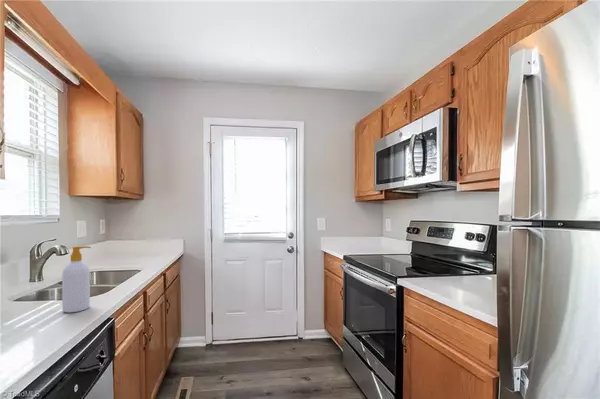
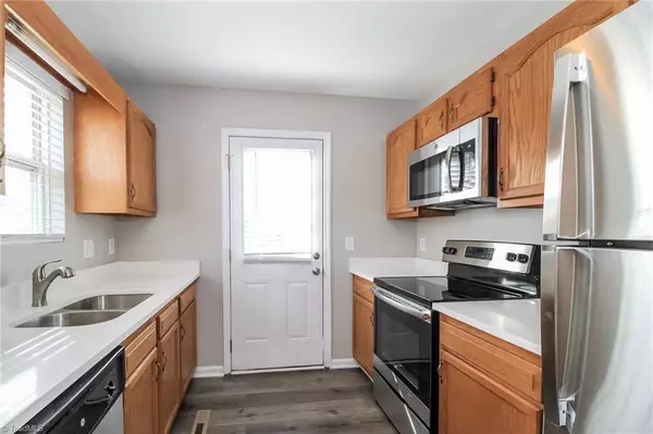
- soap bottle (77, 277)
